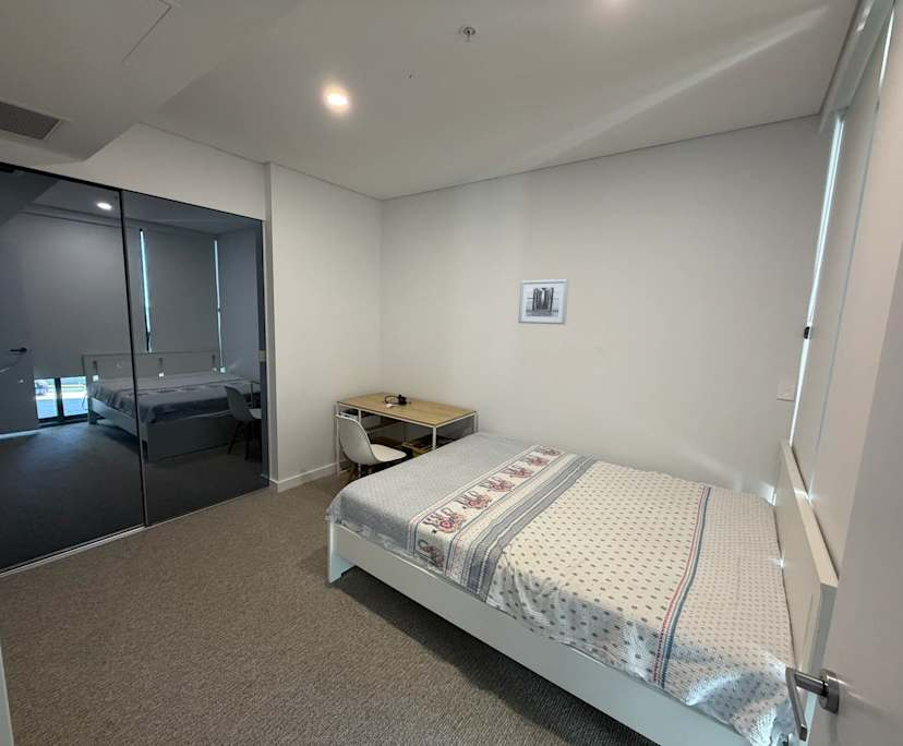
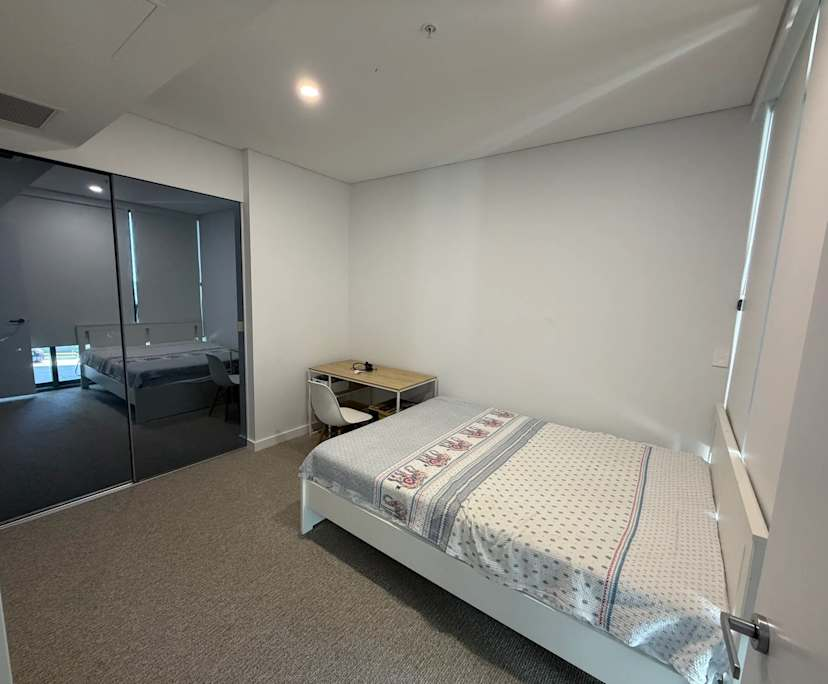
- wall art (542, 302)
